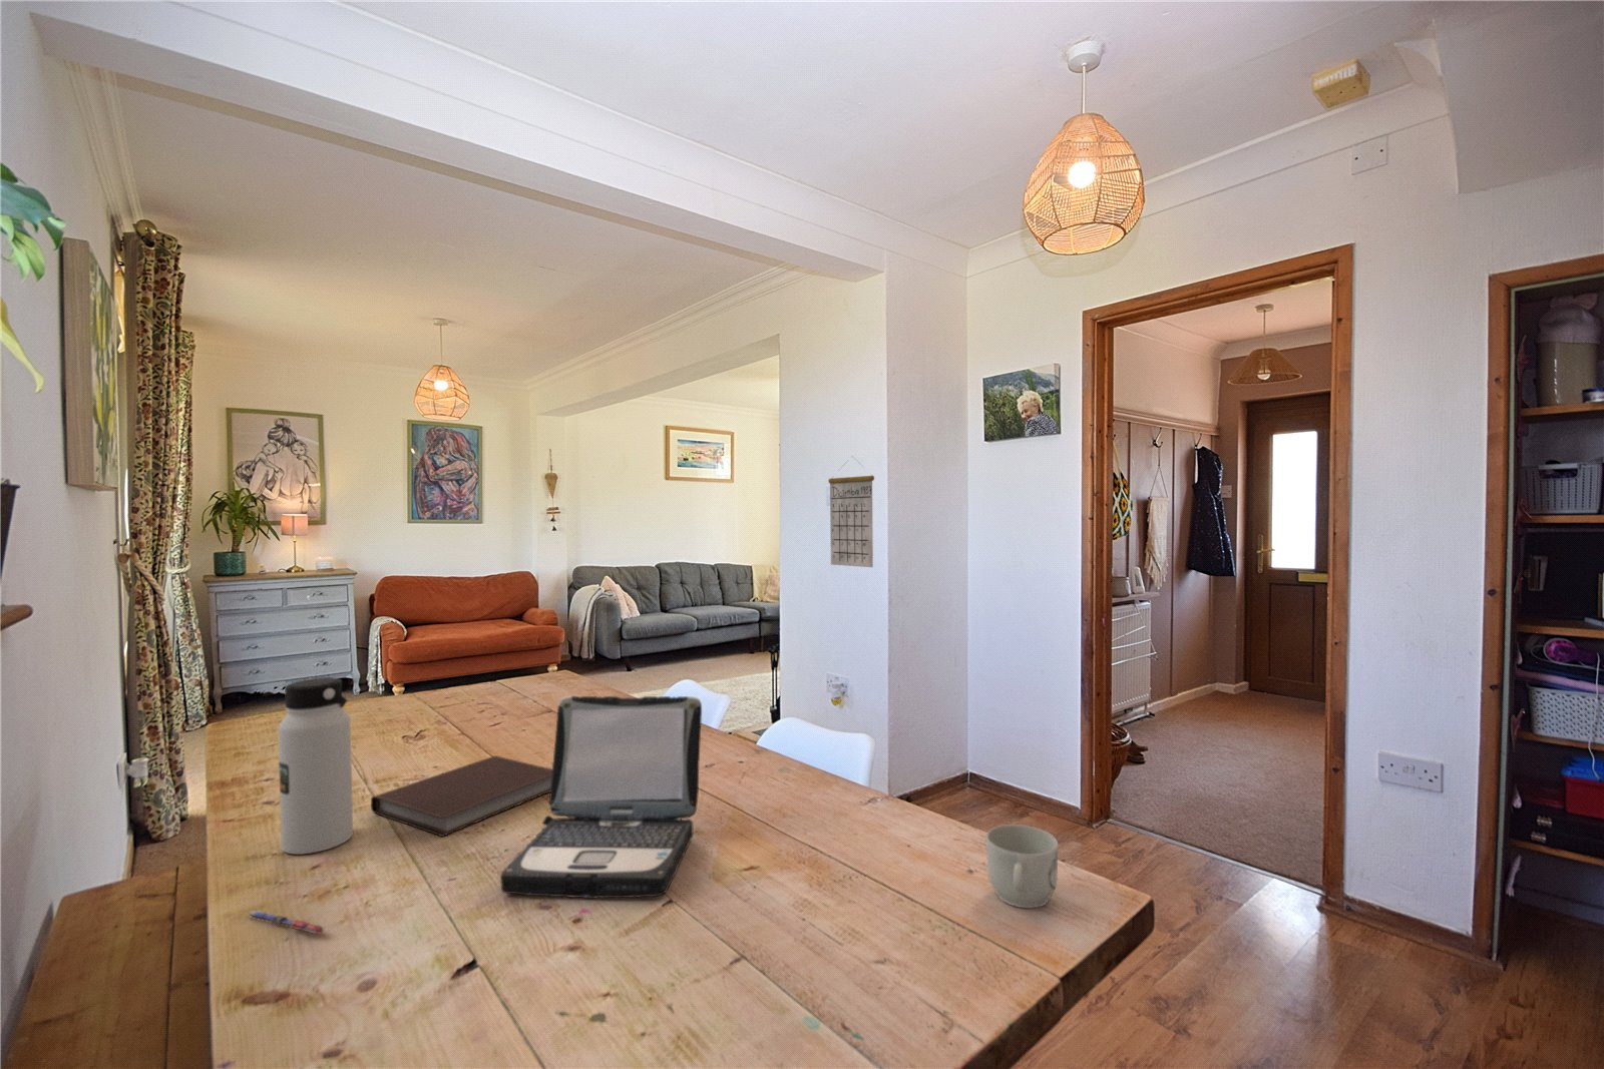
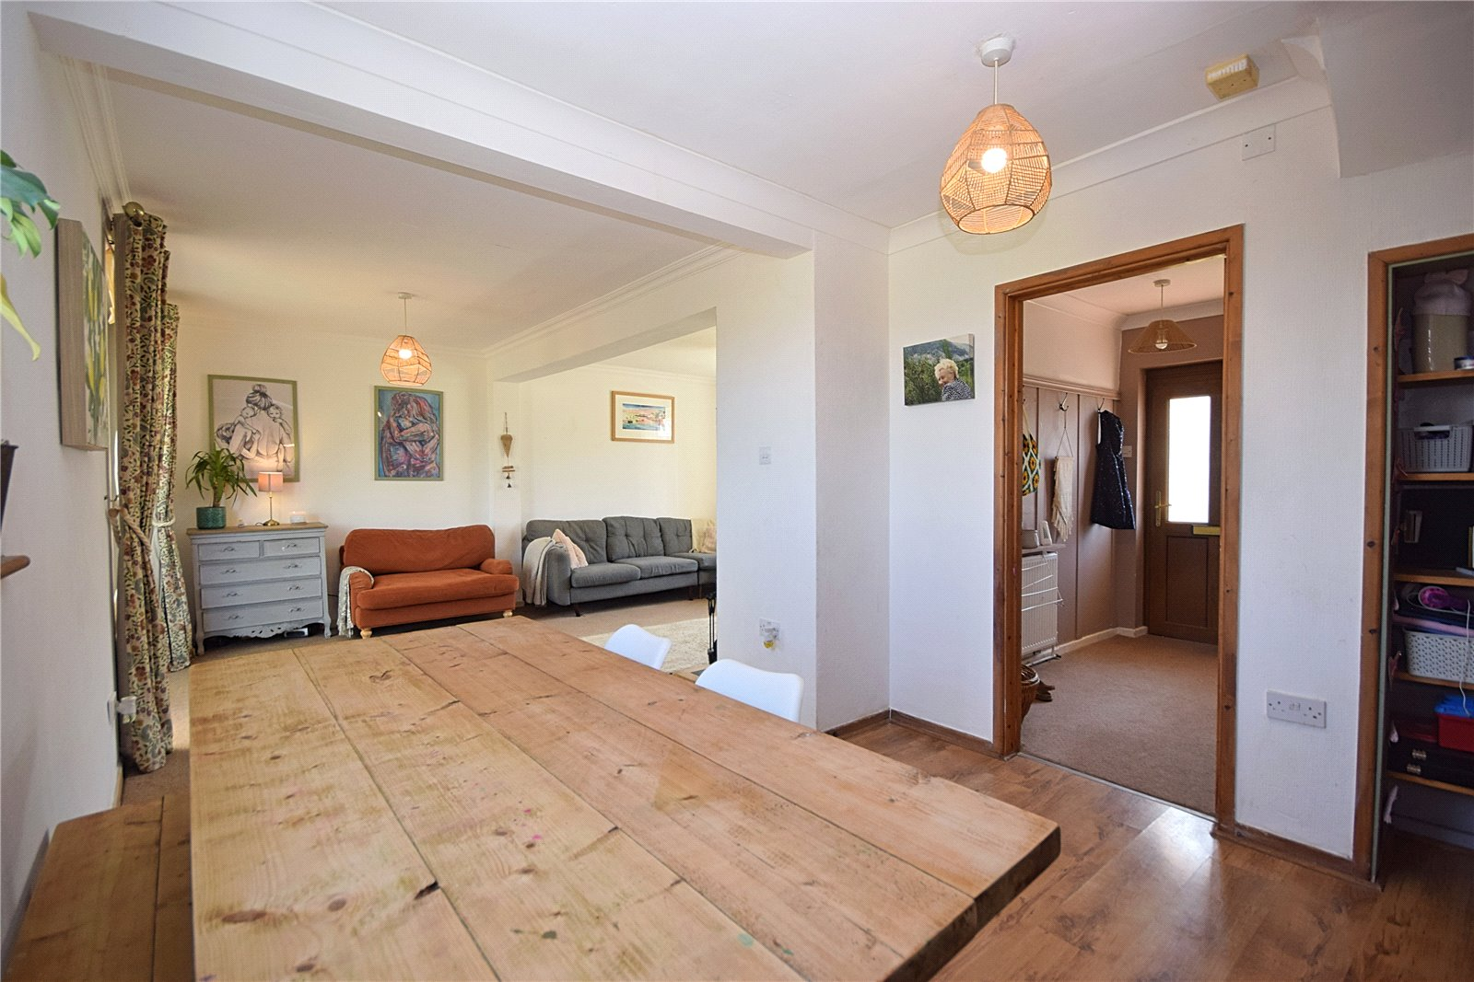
- notebook (470, 791)
- laptop (607, 784)
- calendar (850, 511)
- water bottle (316, 761)
- mug (1020, 871)
- pen (285, 920)
